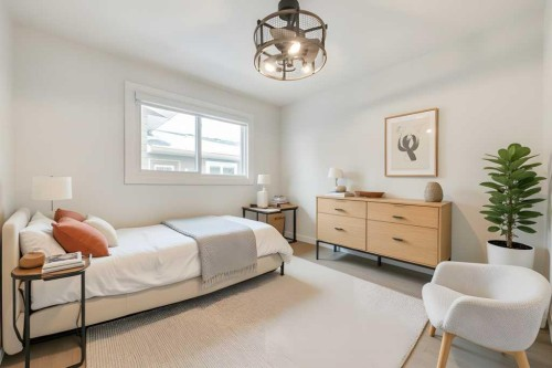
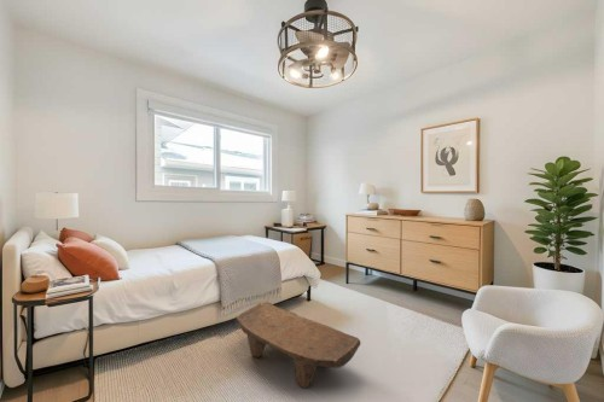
+ bench (292, 342)
